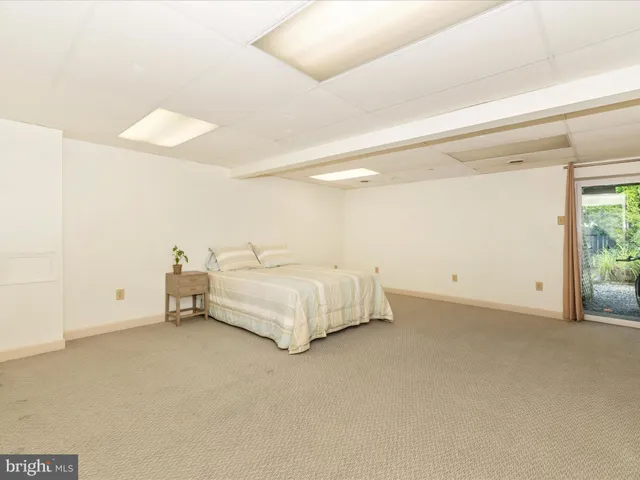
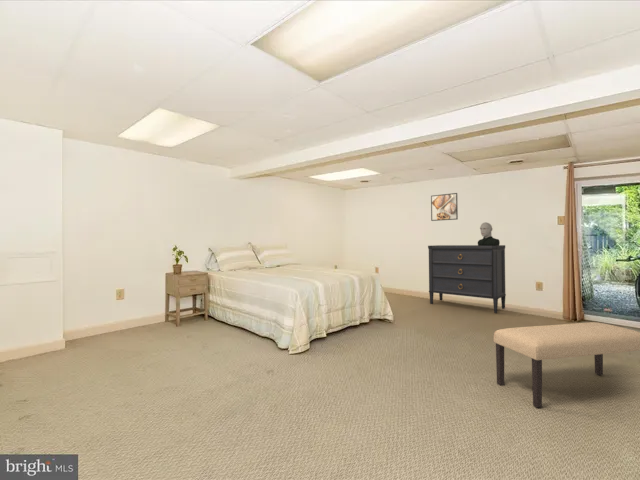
+ sculpture bust (486, 233)
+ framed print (443, 207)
+ dresser (465, 275)
+ bench (571, 356)
